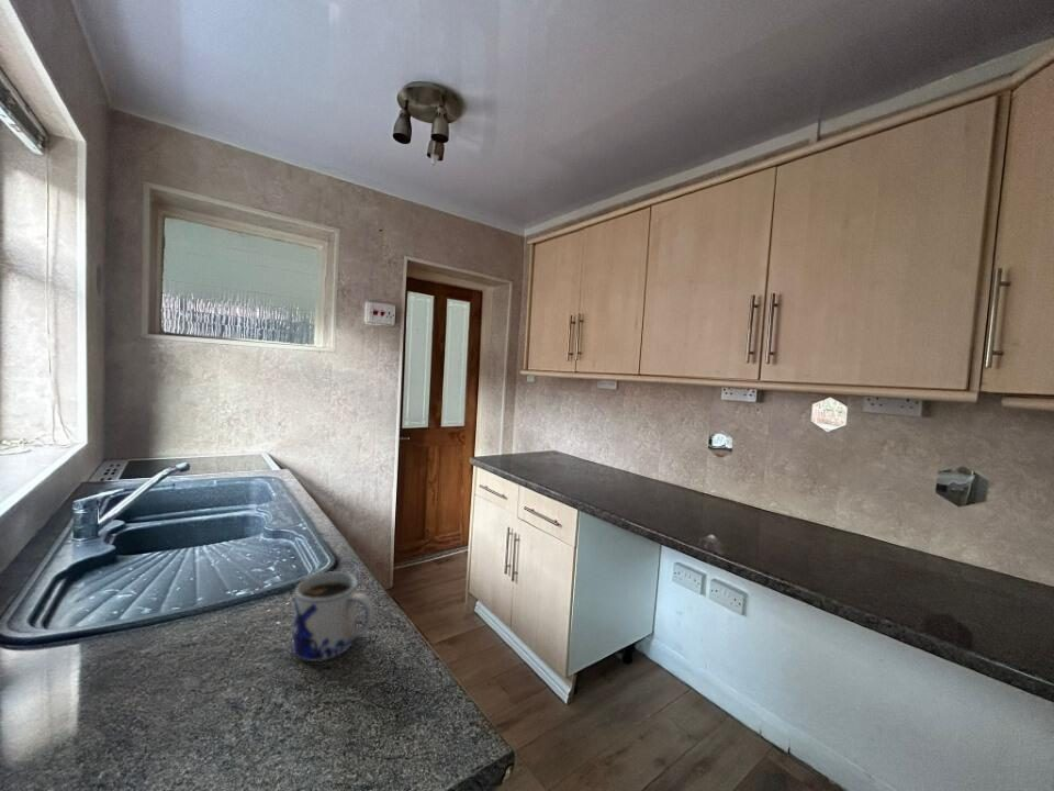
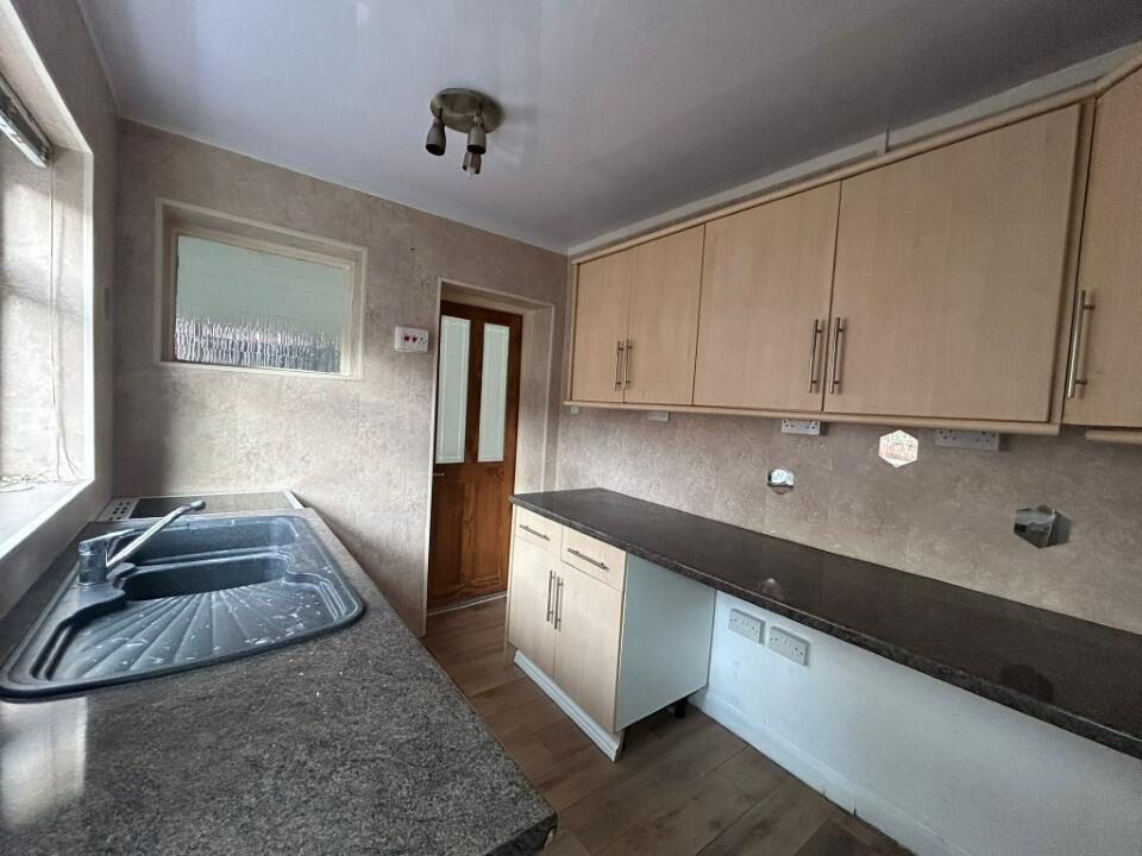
- mug (333, 614)
